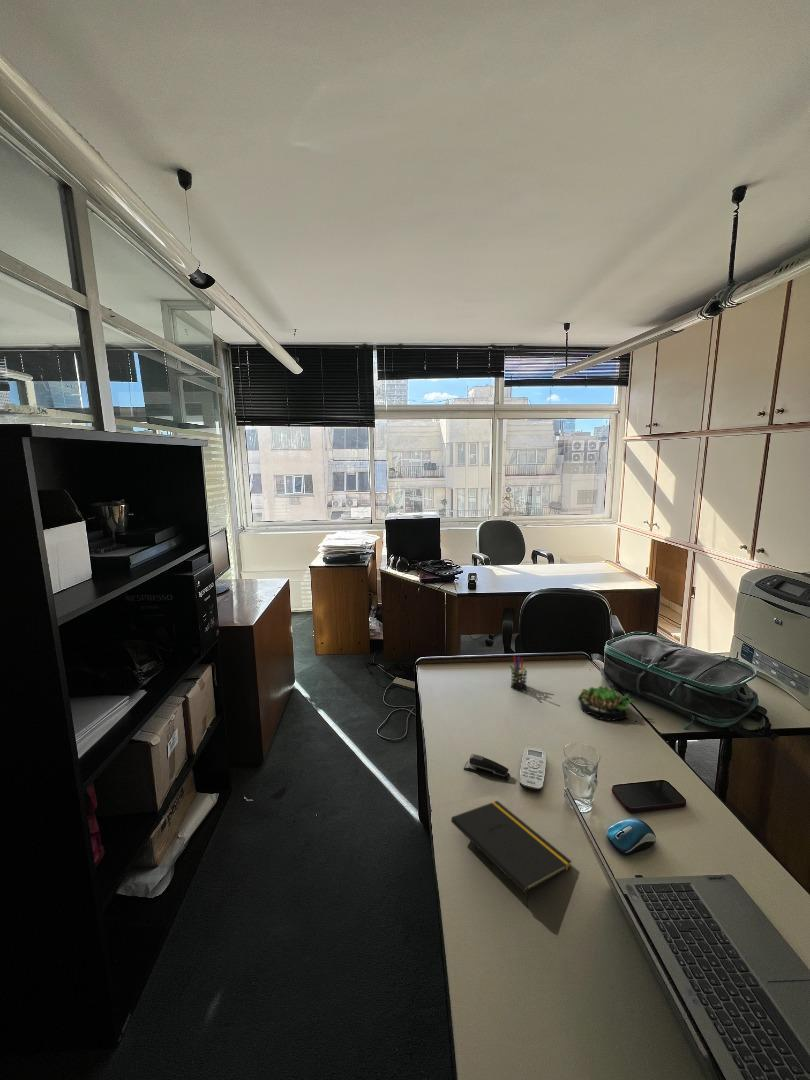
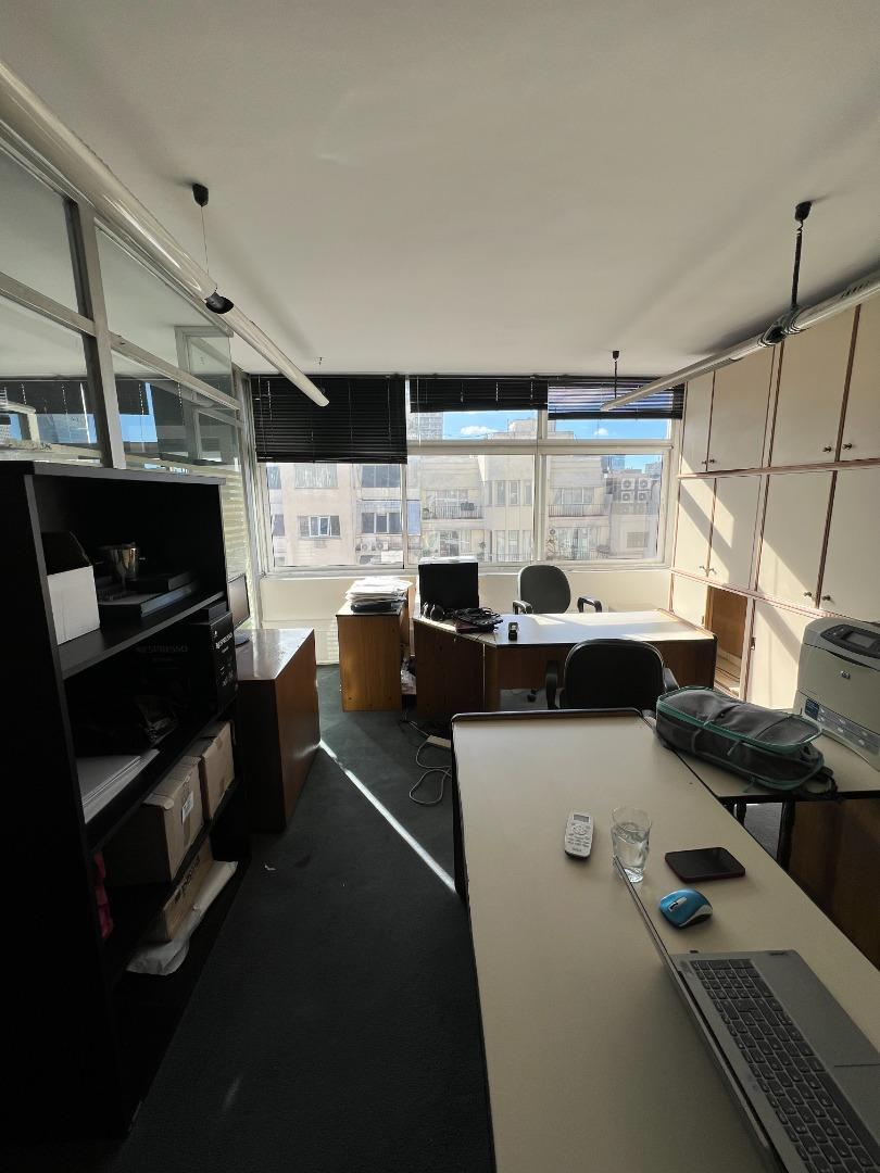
- notepad (508, 840)
- stapler (486, 765)
- succulent plant (605, 699)
- pen holder (517, 673)
